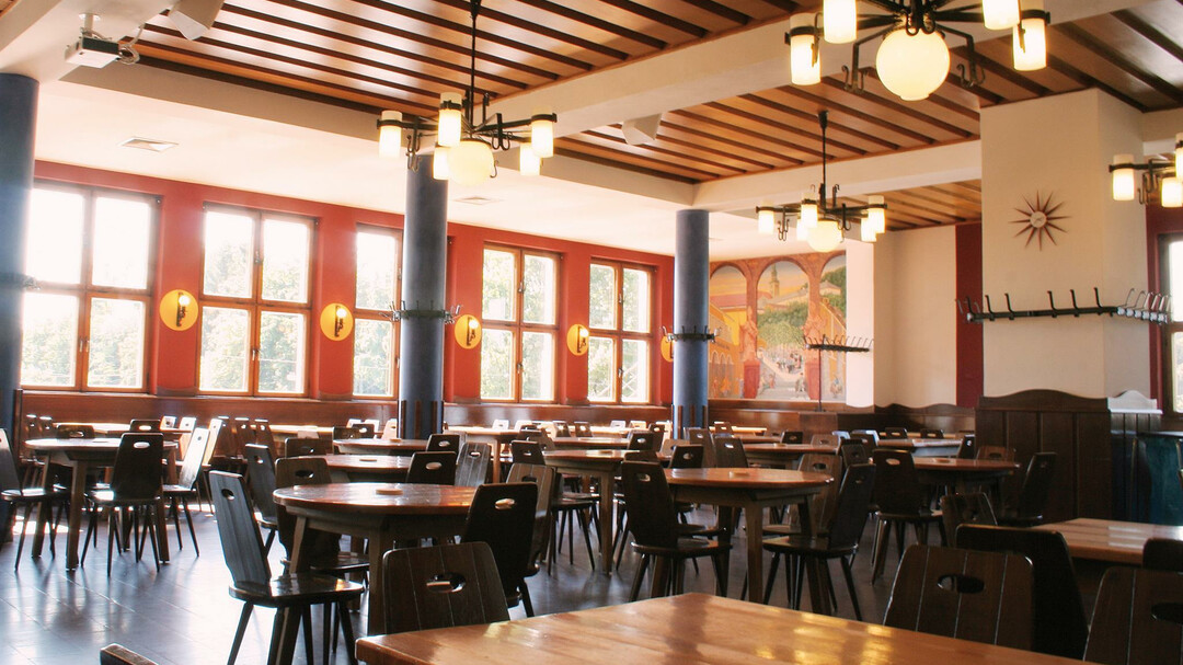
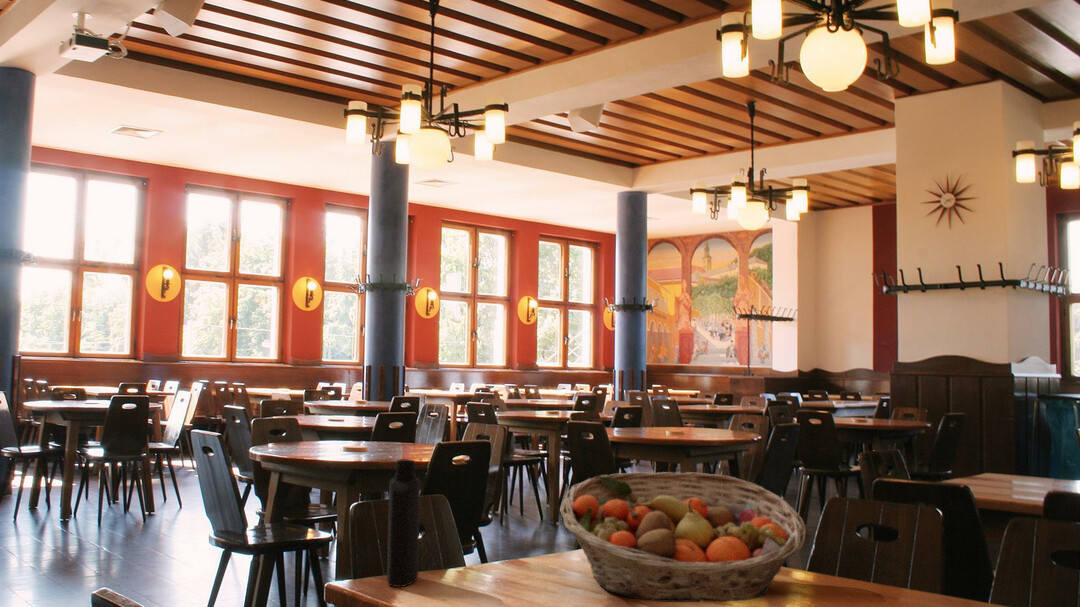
+ bottle (404, 520)
+ fruit basket (680, 532)
